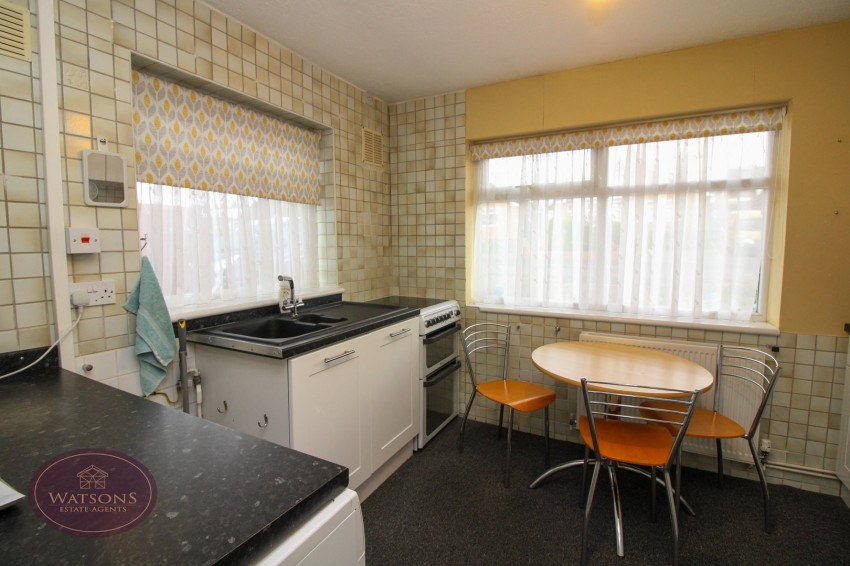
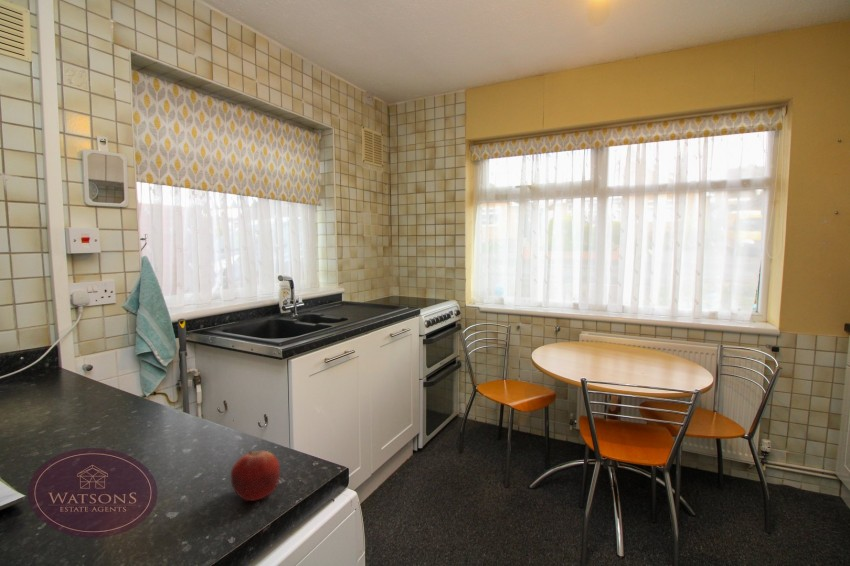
+ fruit (256, 473)
